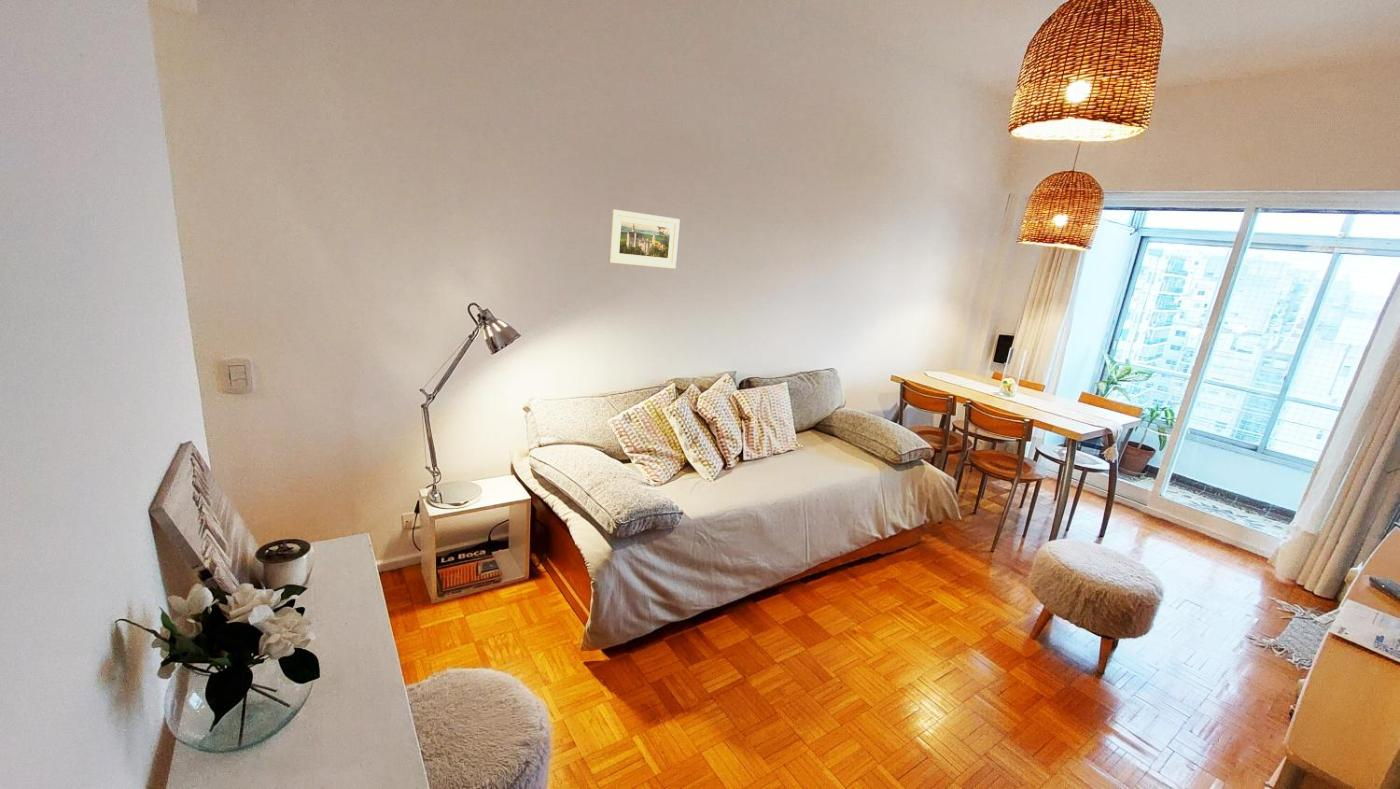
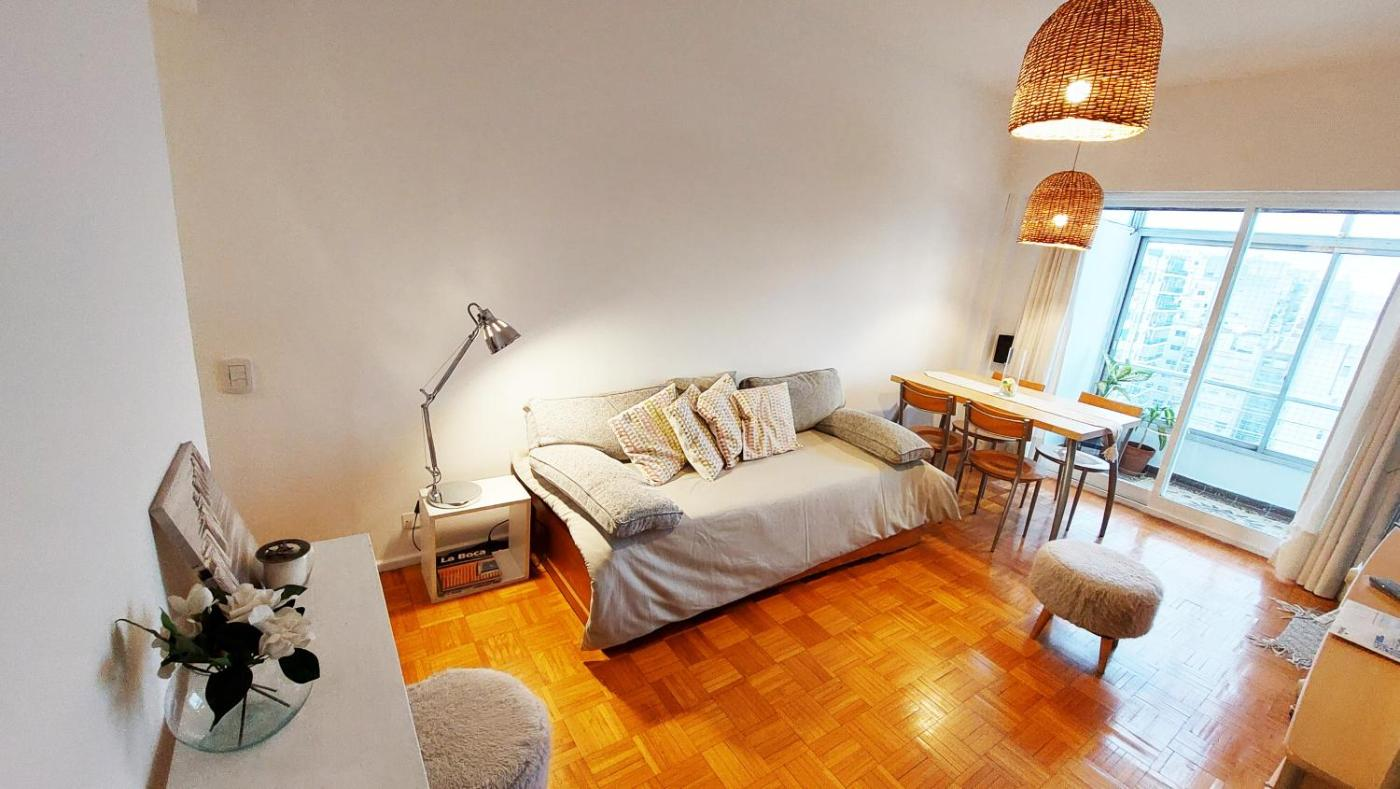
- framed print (644, 240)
